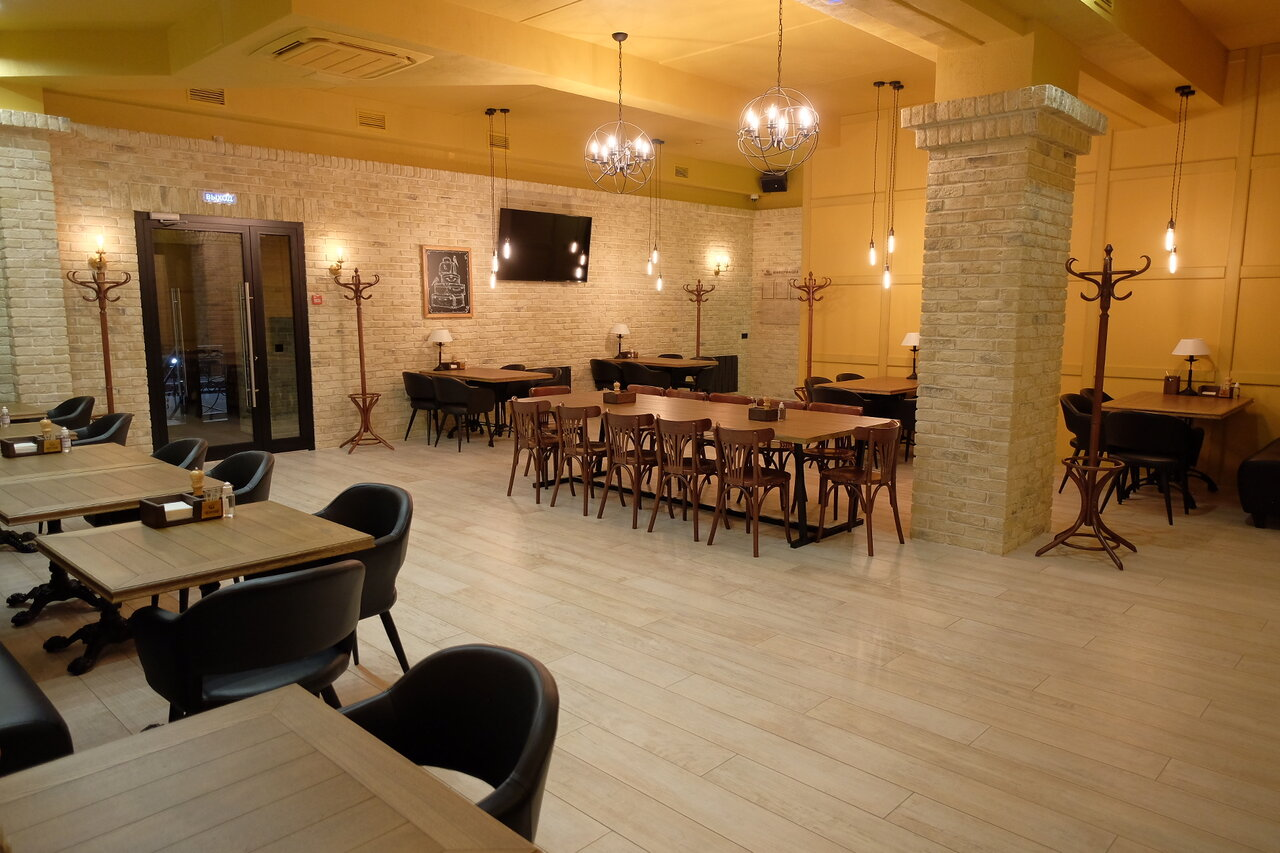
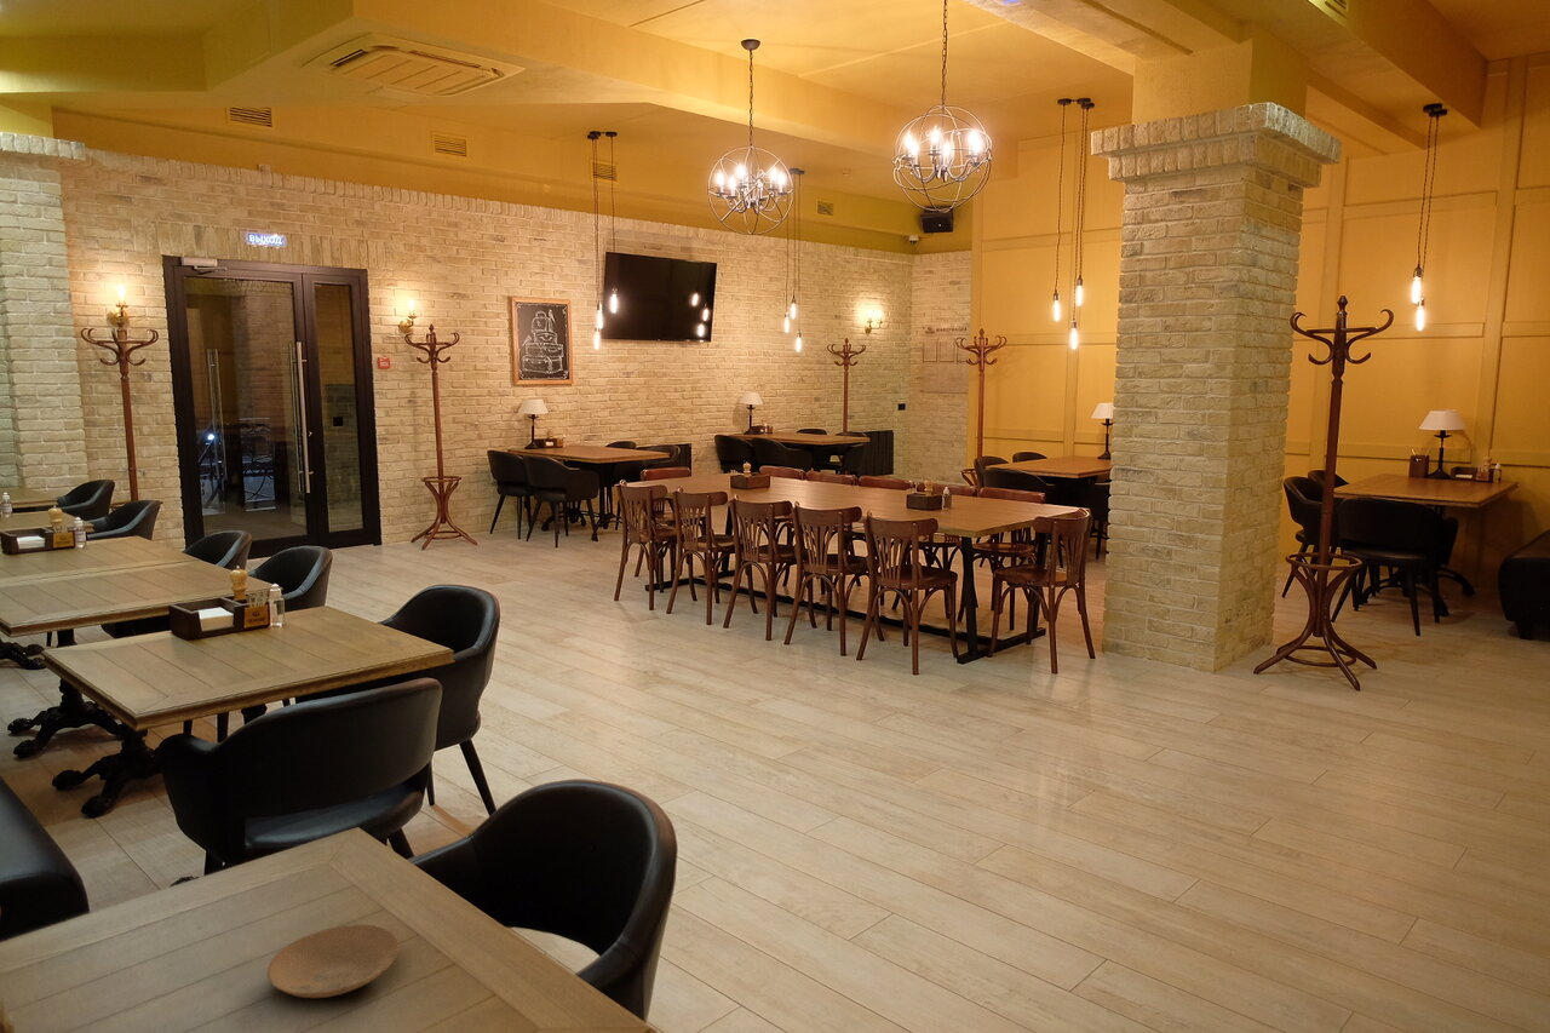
+ plate (334, 965)
